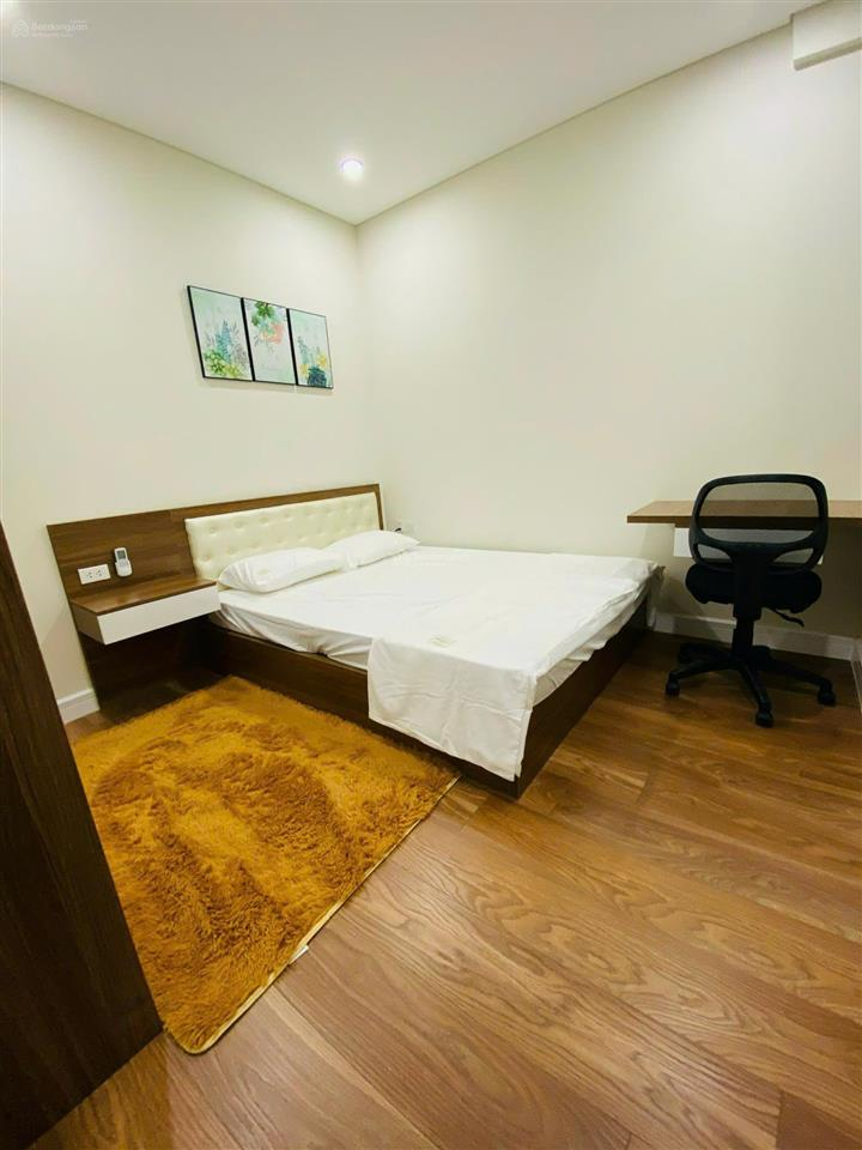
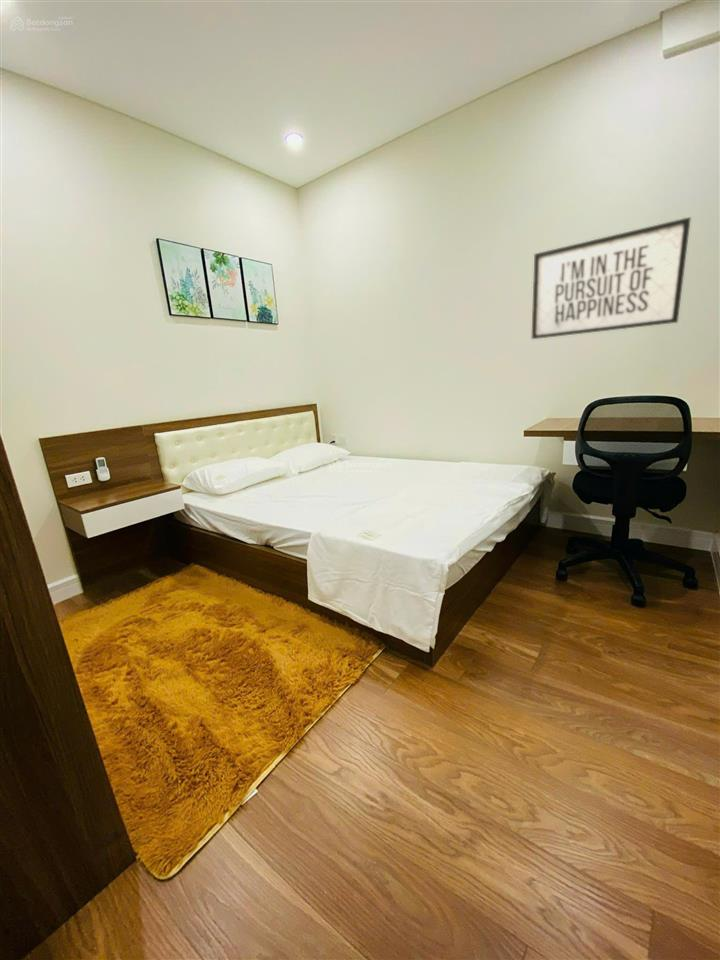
+ mirror (601, 285)
